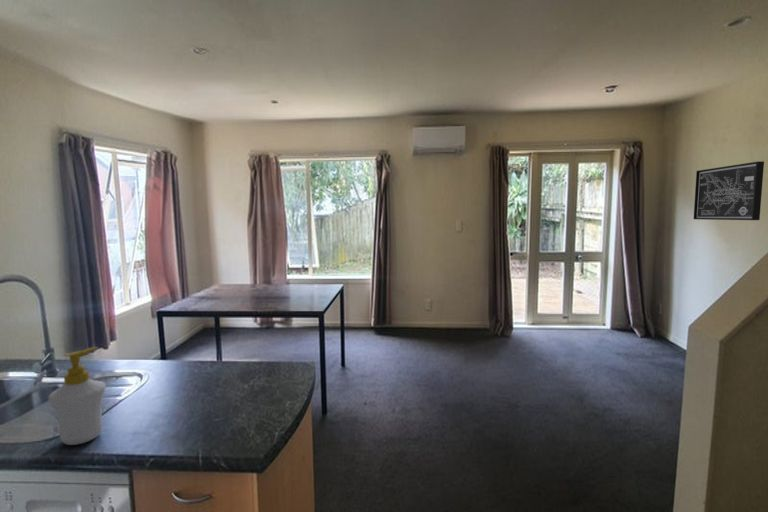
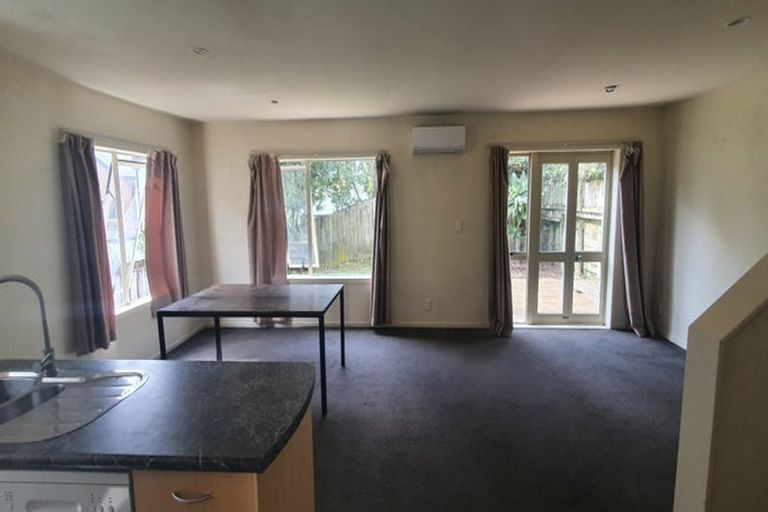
- soap bottle (78, 395)
- wall art (725, 193)
